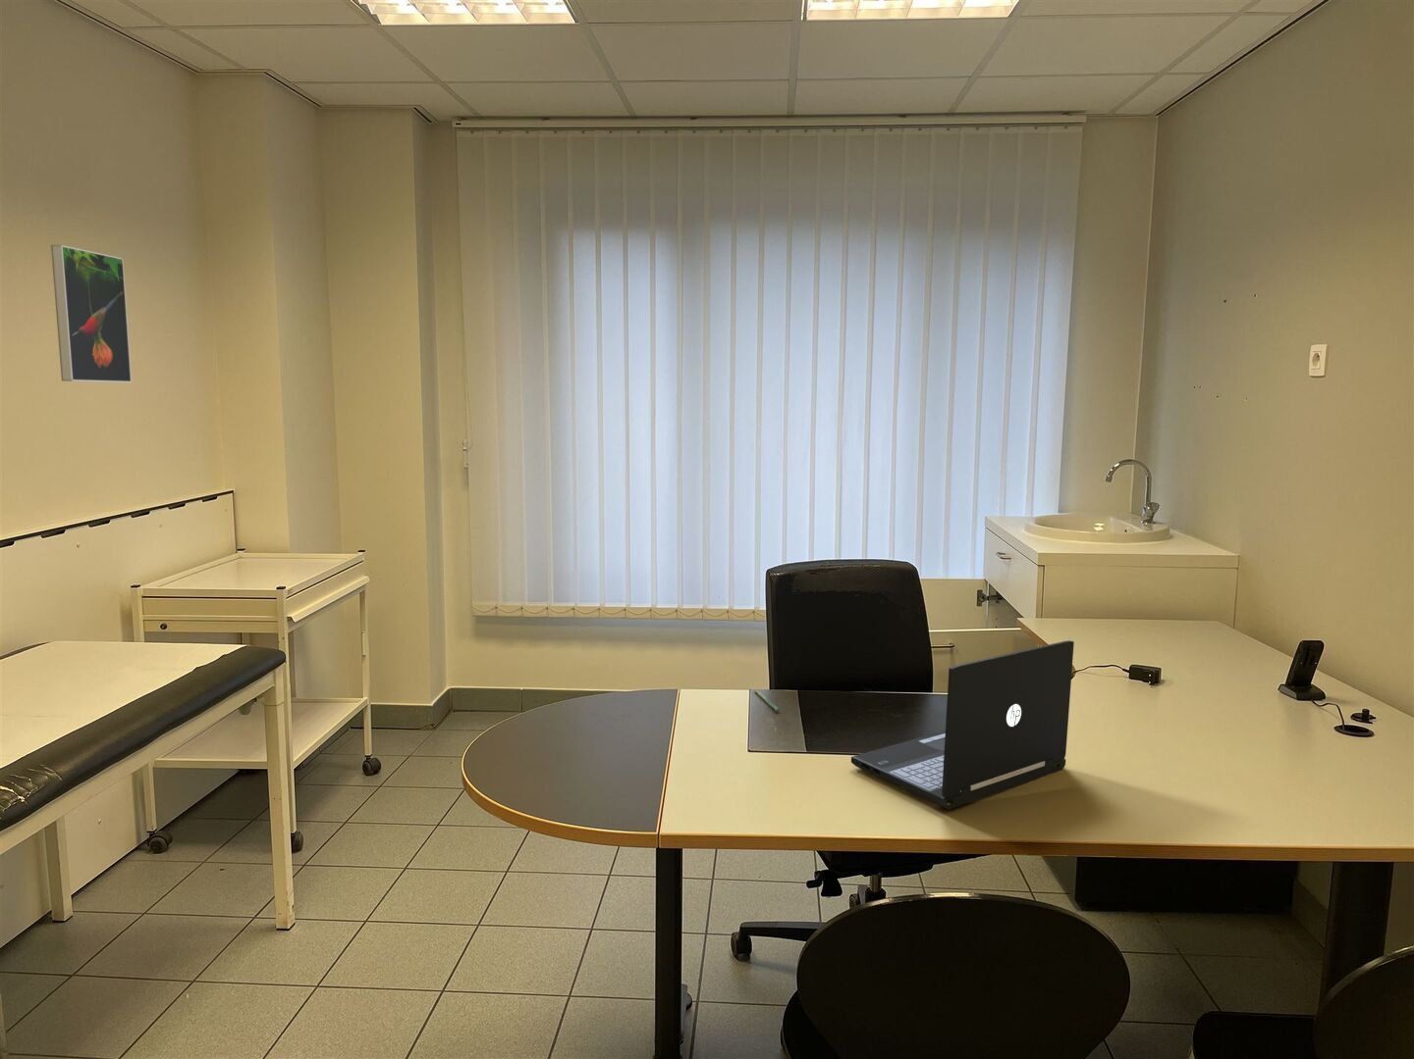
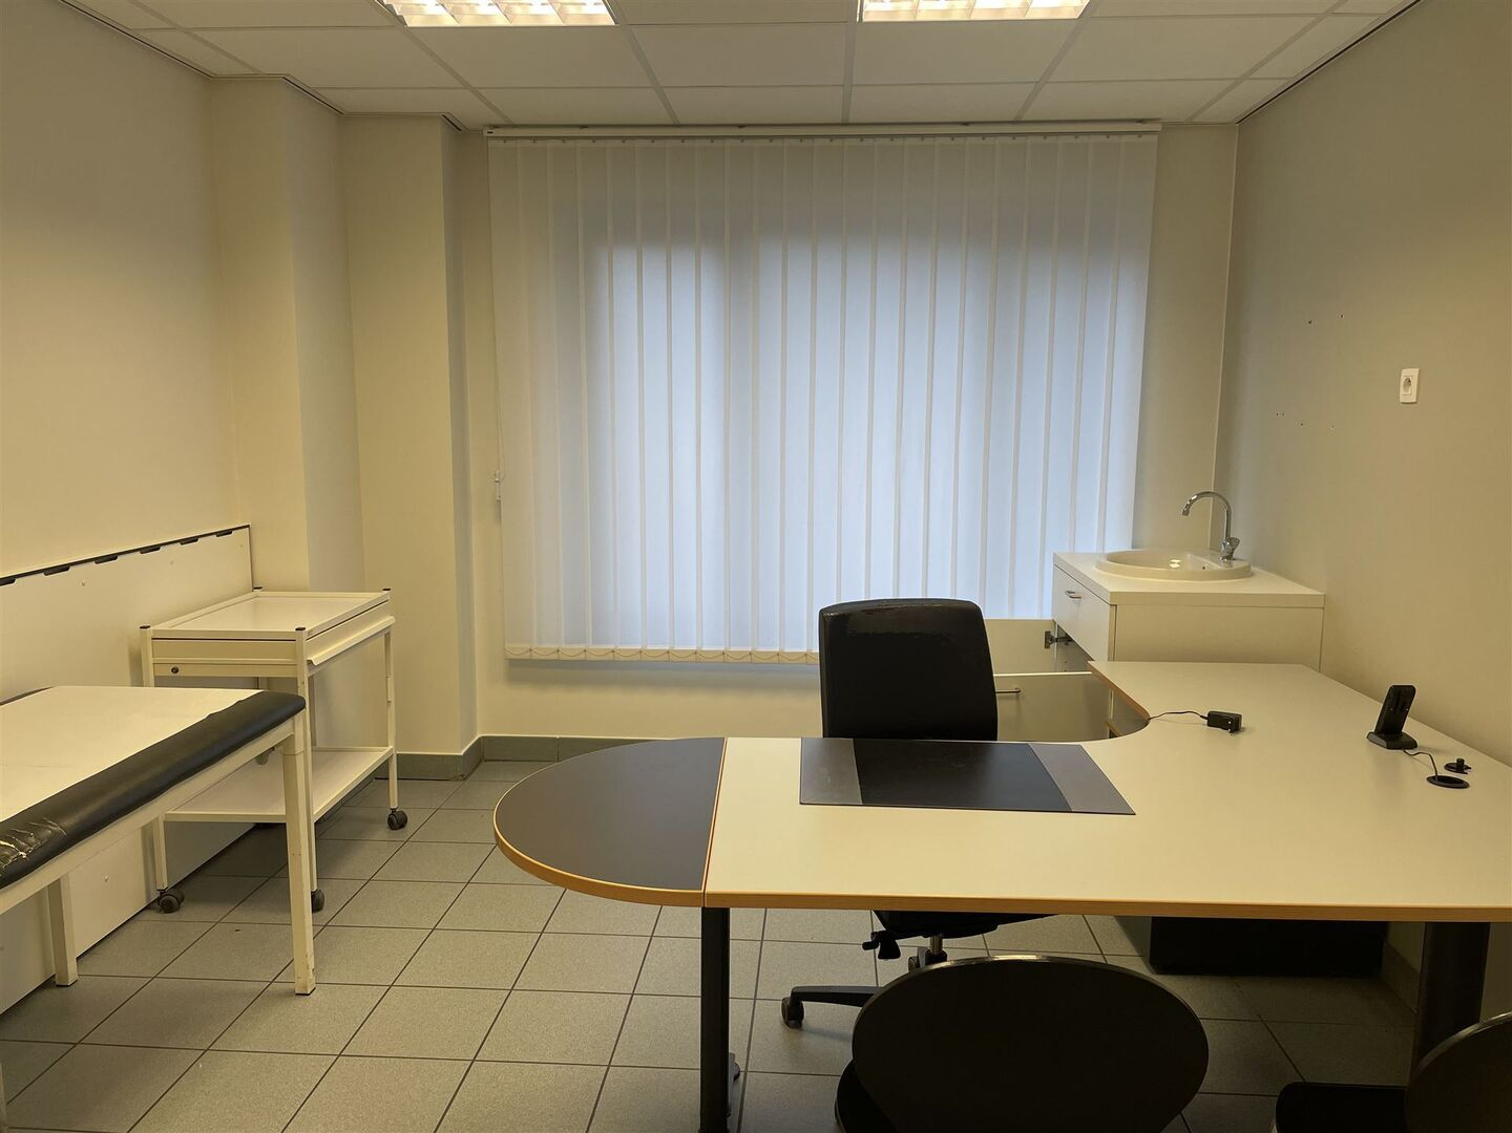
- laptop (961, 704)
- pen (766, 699)
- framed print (94, 317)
